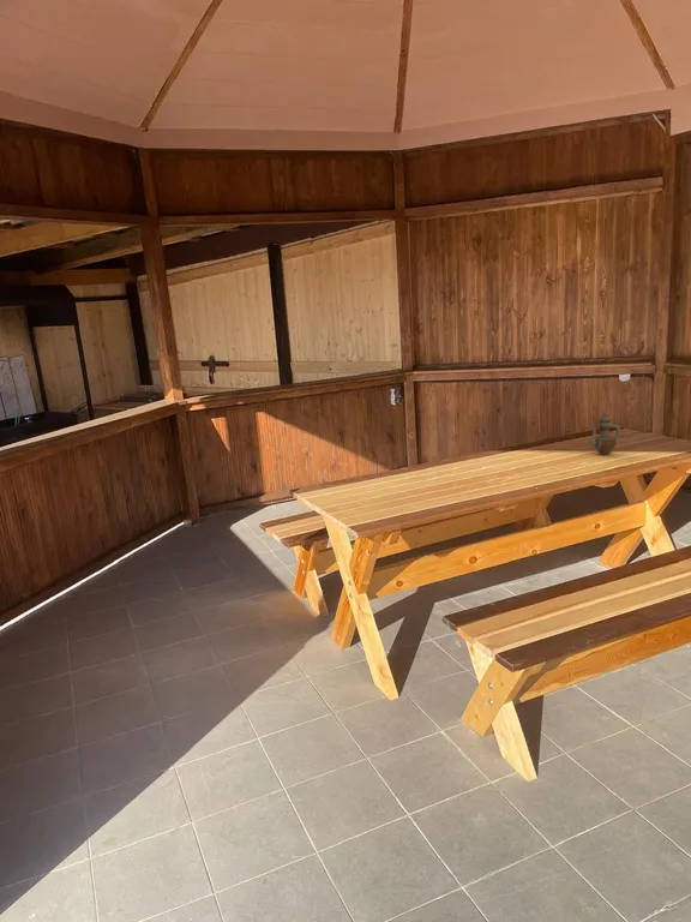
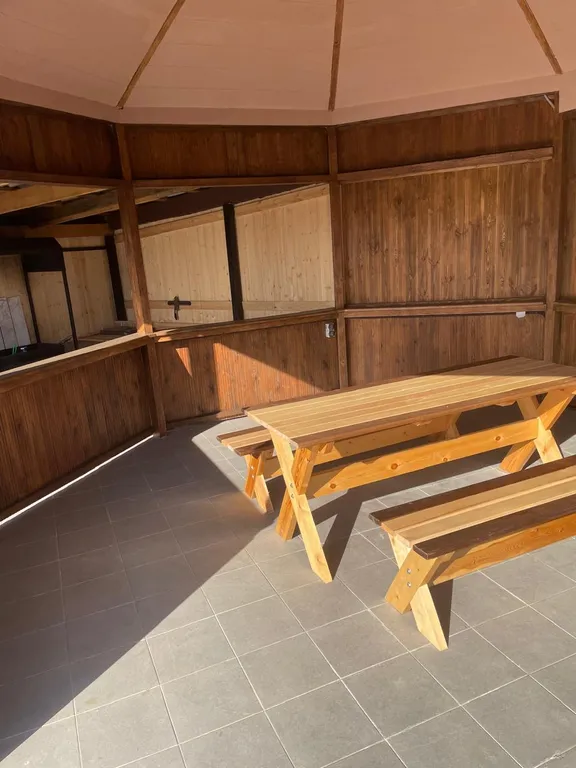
- teapot (605, 432)
